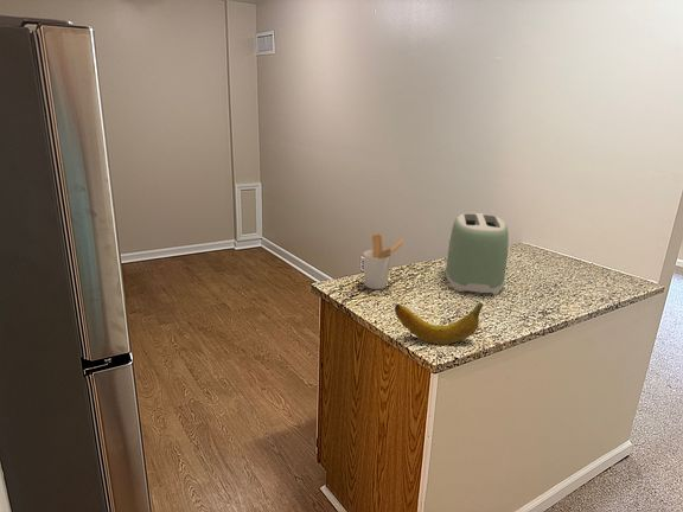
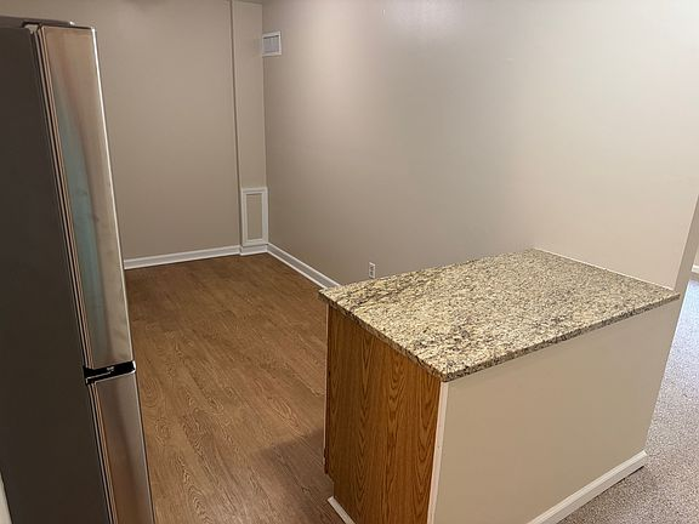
- toaster (477, 249)
- fruit (434, 325)
- utensil holder (383, 262)
